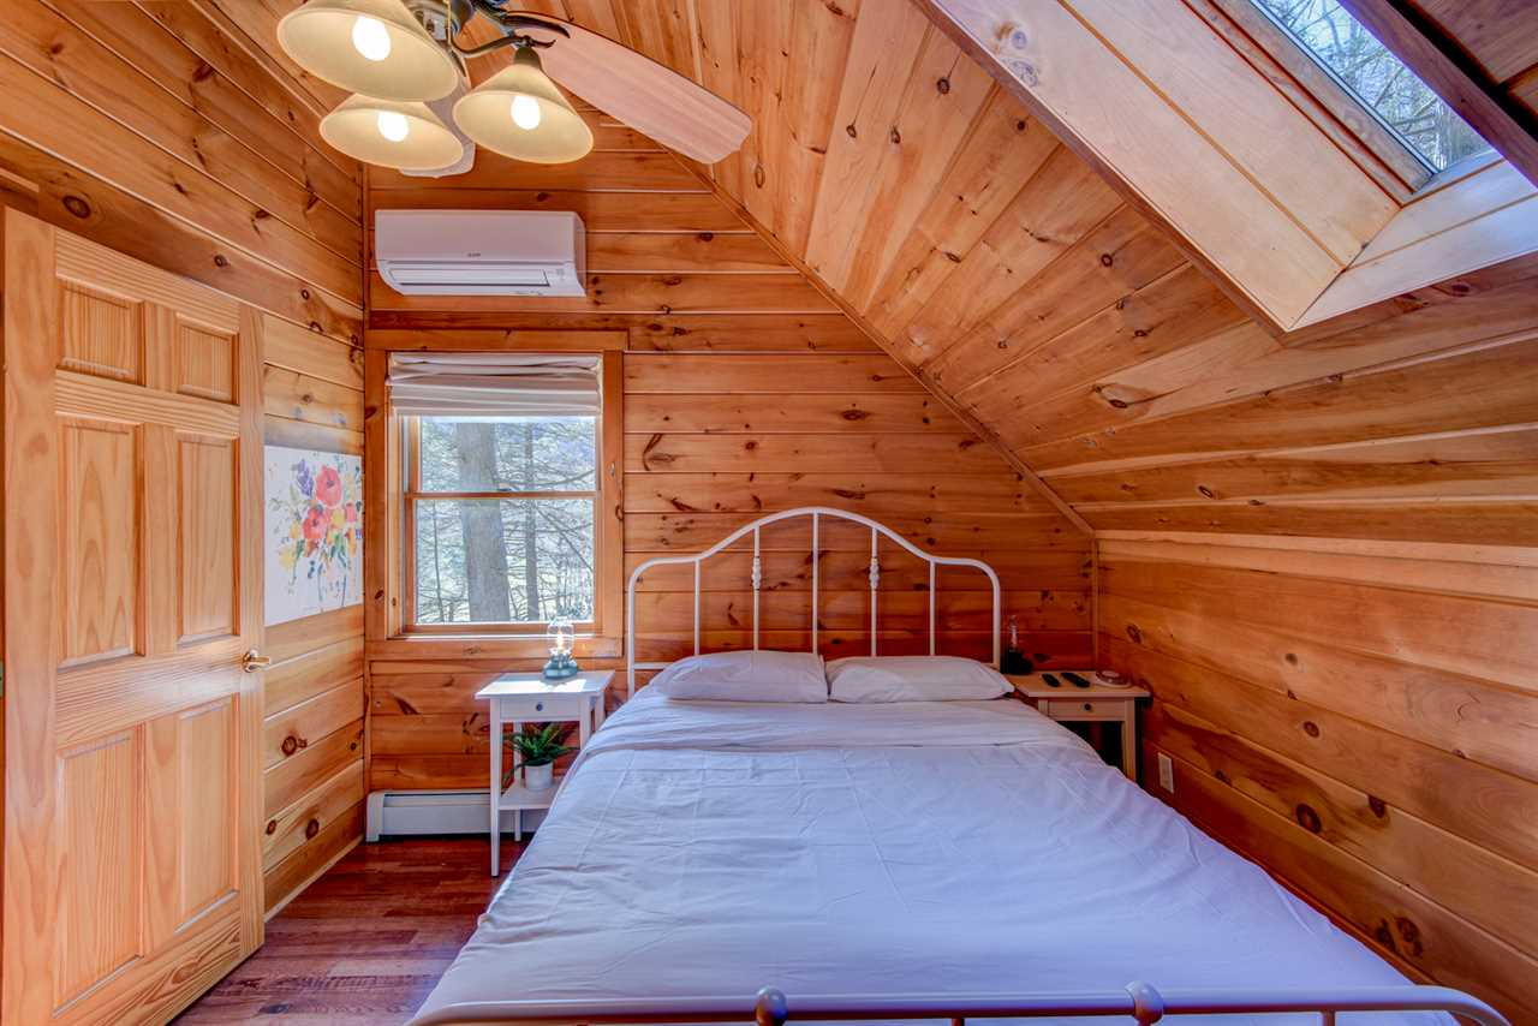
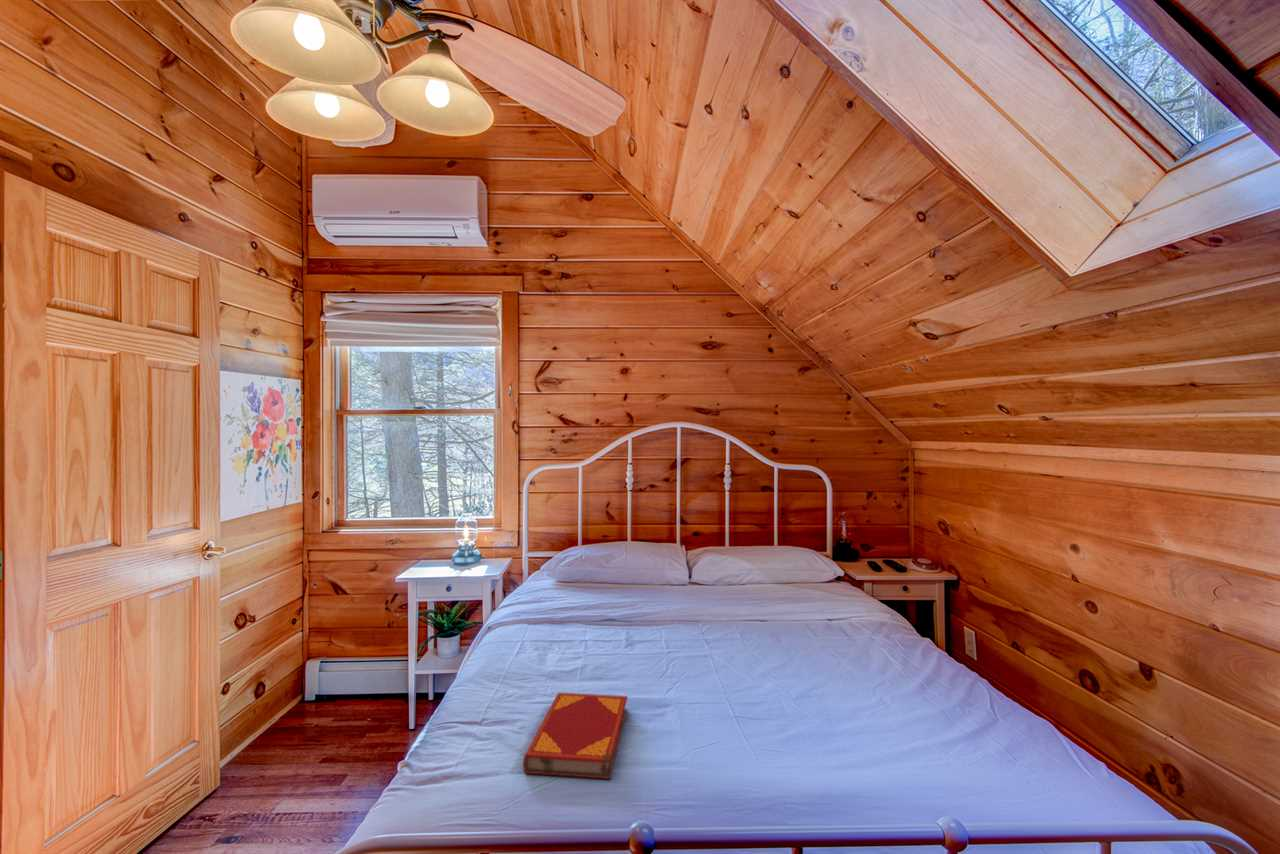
+ hardback book (580, 730)
